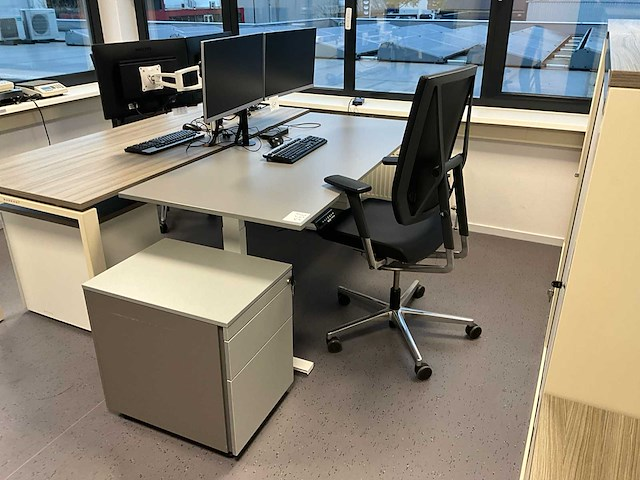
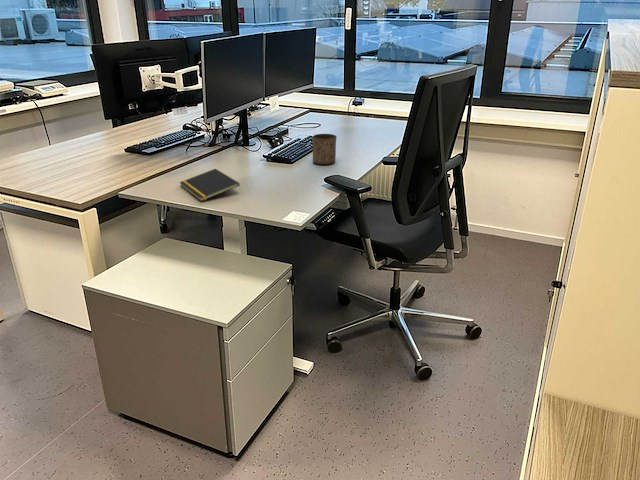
+ notepad (208, 184)
+ cup (324, 149)
